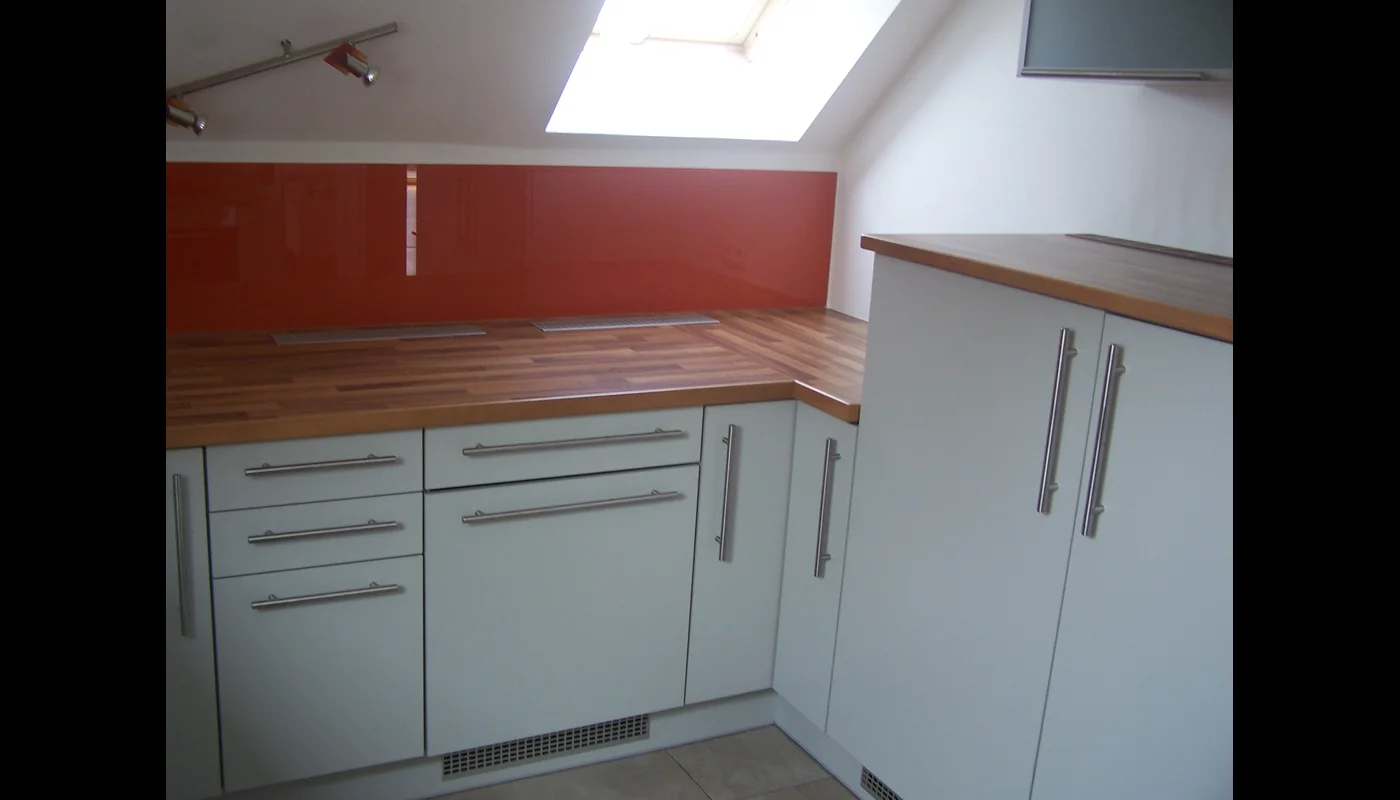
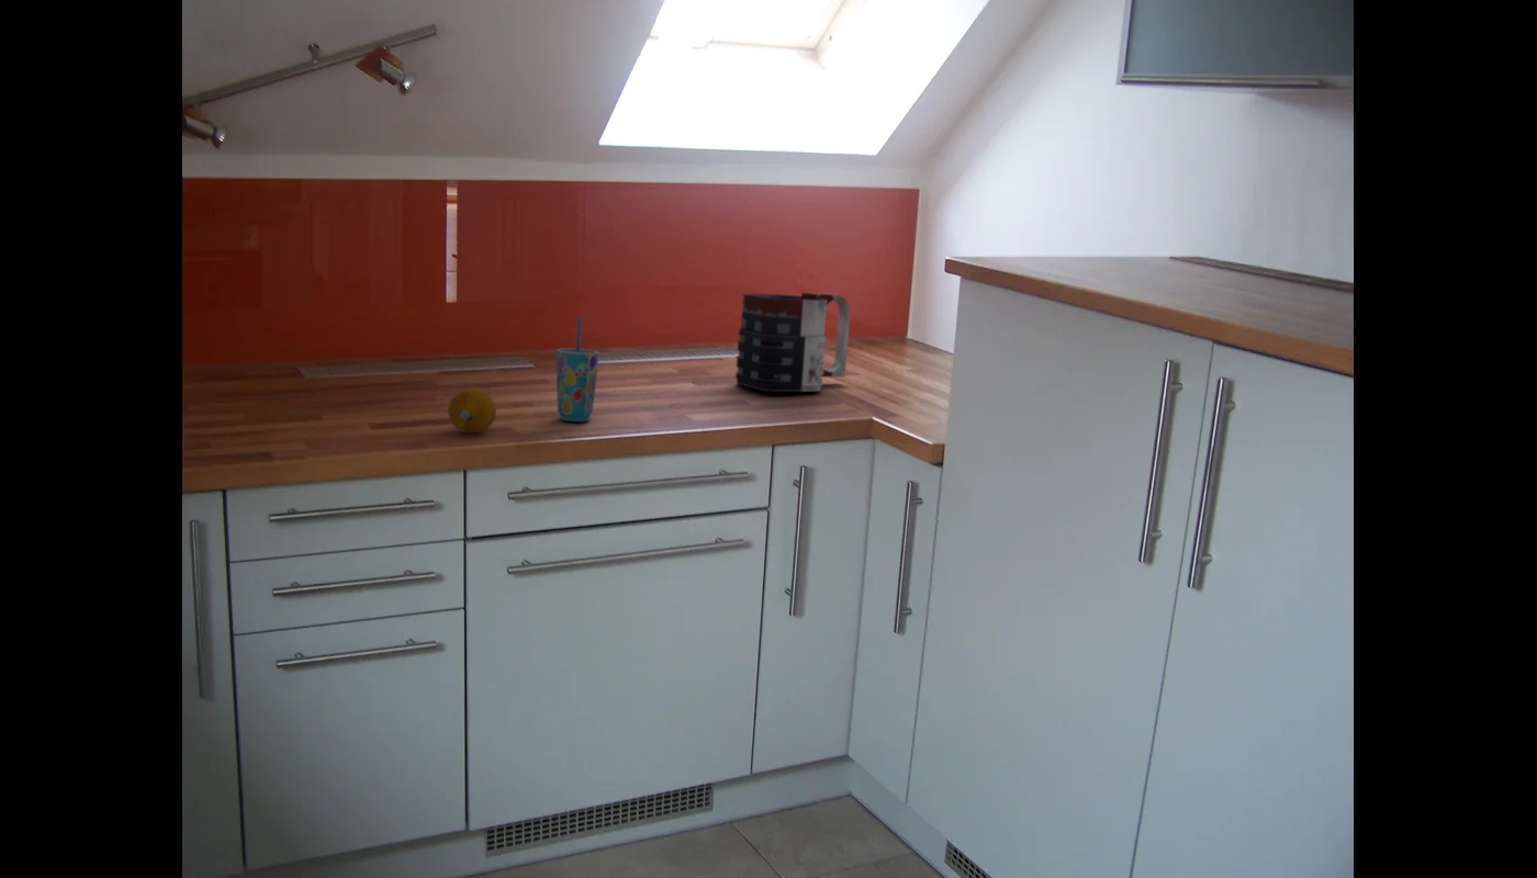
+ fruit (472, 410)
+ mug (797, 339)
+ cup (576, 368)
